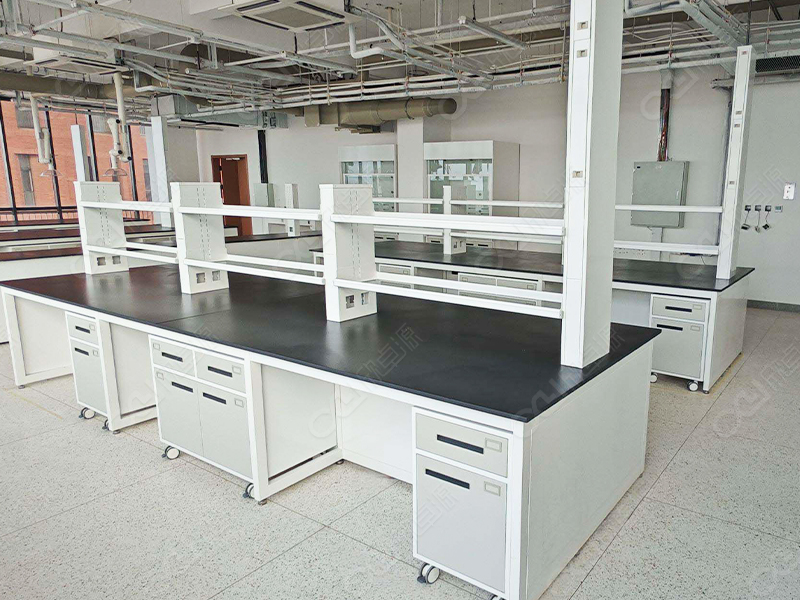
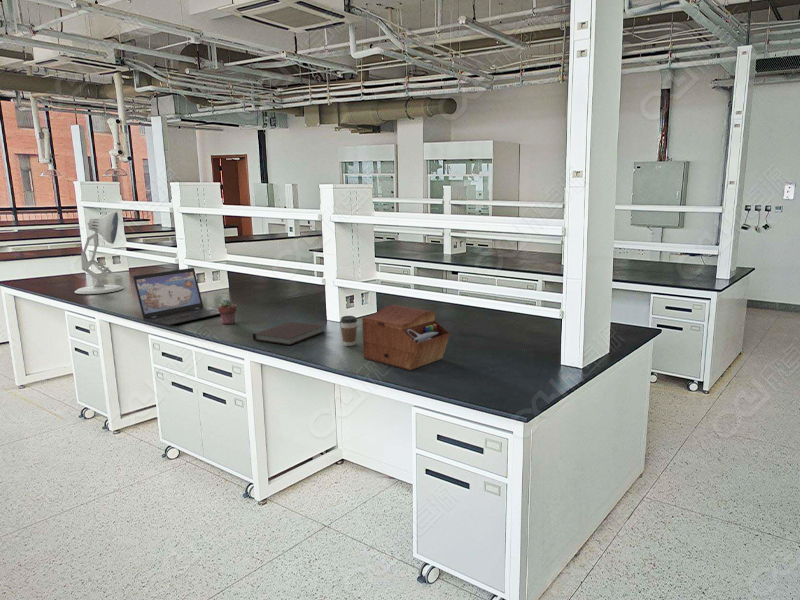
+ notebook (289, 332)
+ laptop (182, 295)
+ potted succulent (227, 311)
+ sewing box (405, 336)
+ coffee cup (348, 331)
+ desk lamp (95, 251)
